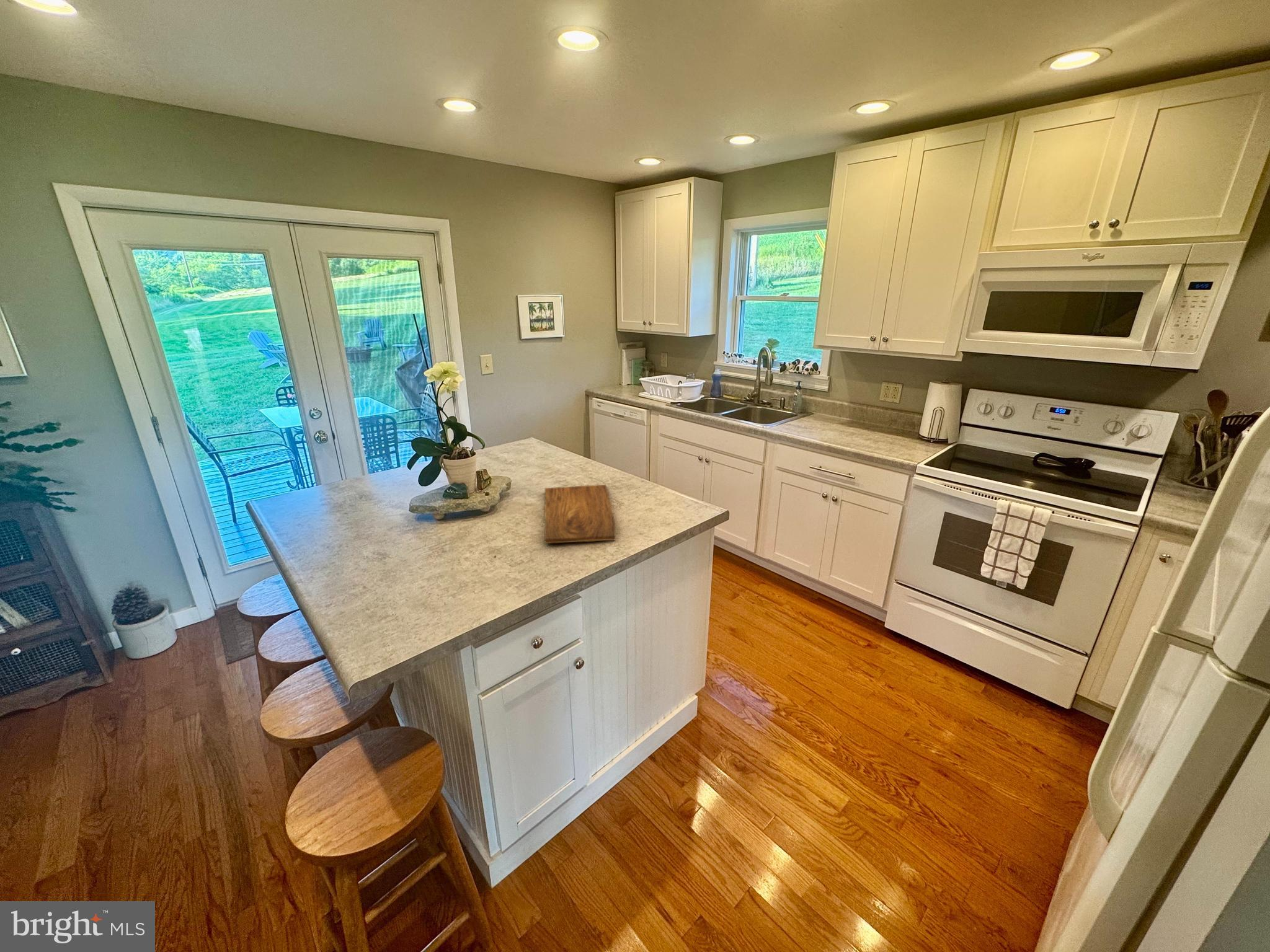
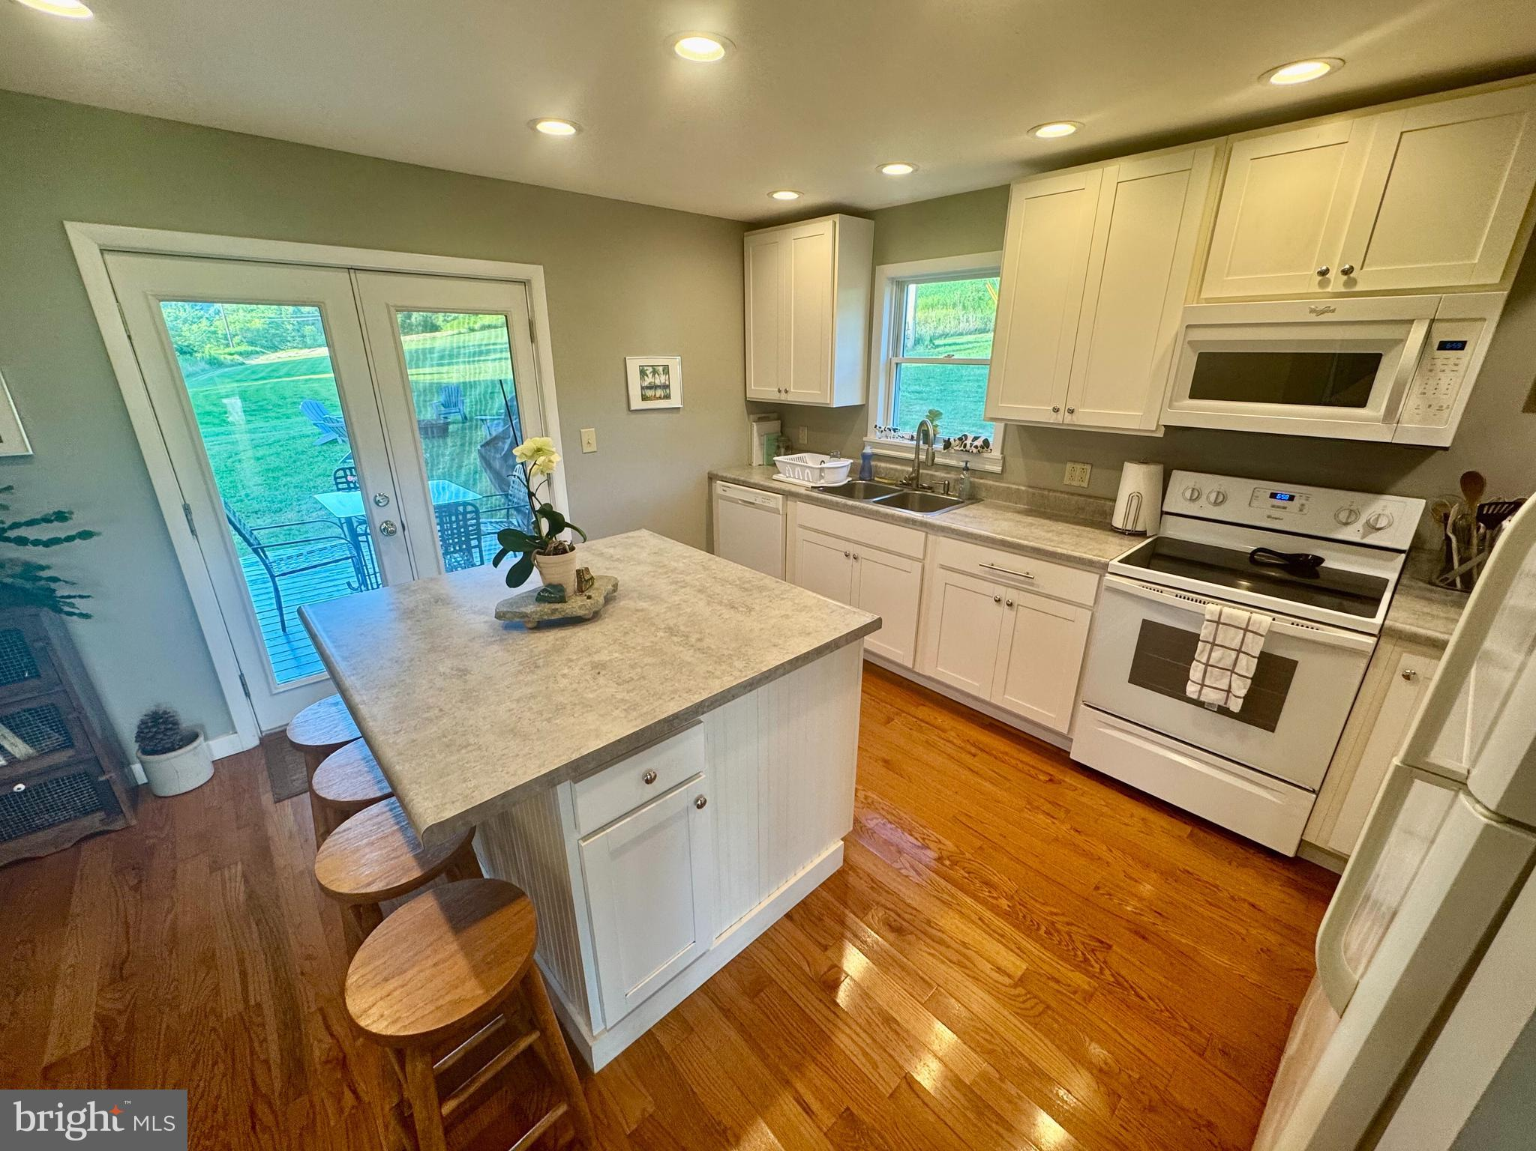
- cutting board (579, 510)
